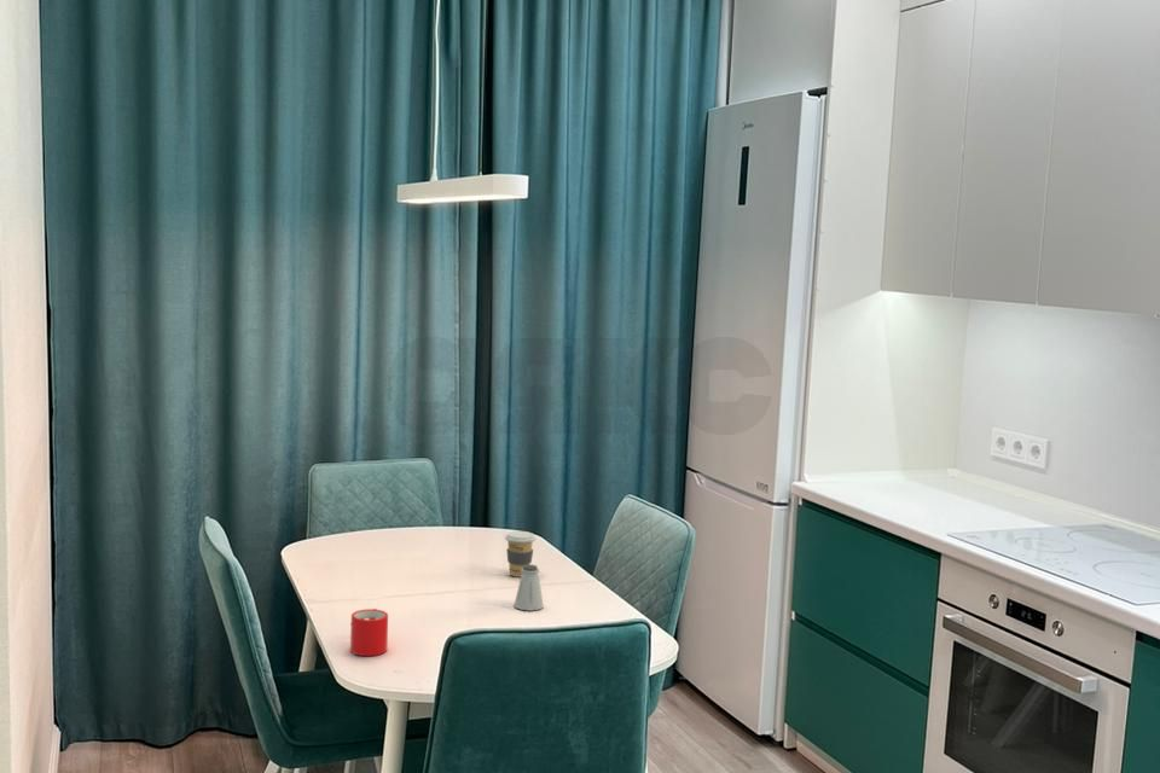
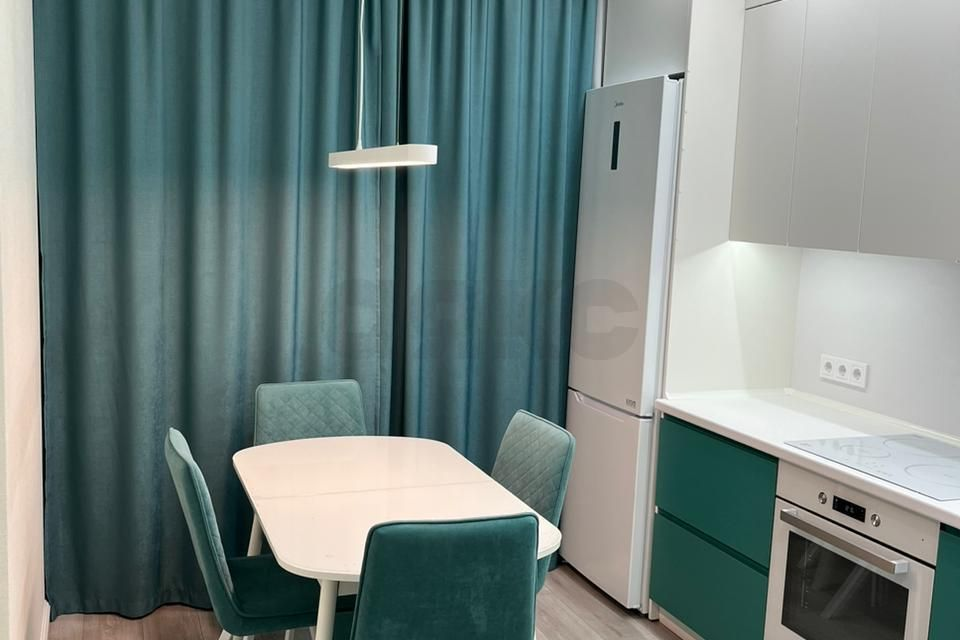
- coffee cup (520, 553)
- saltshaker (529, 586)
- mug (370, 628)
